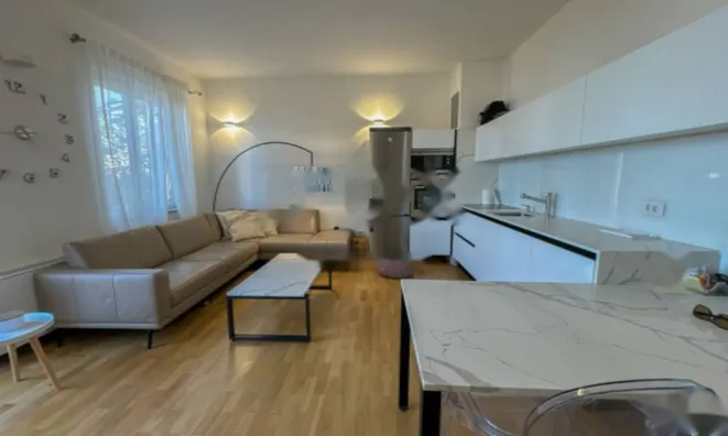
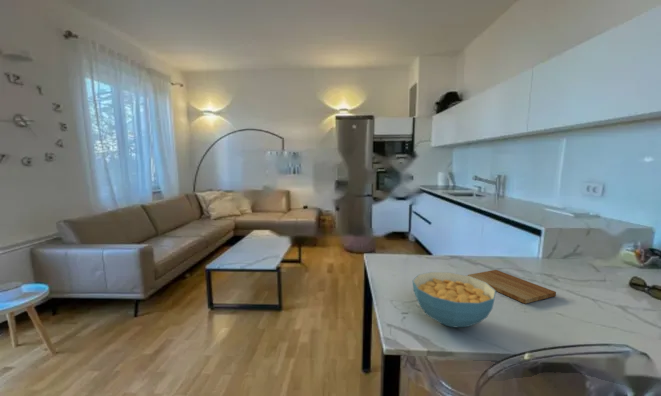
+ cereal bowl (451, 303)
+ cutting board (508, 284)
